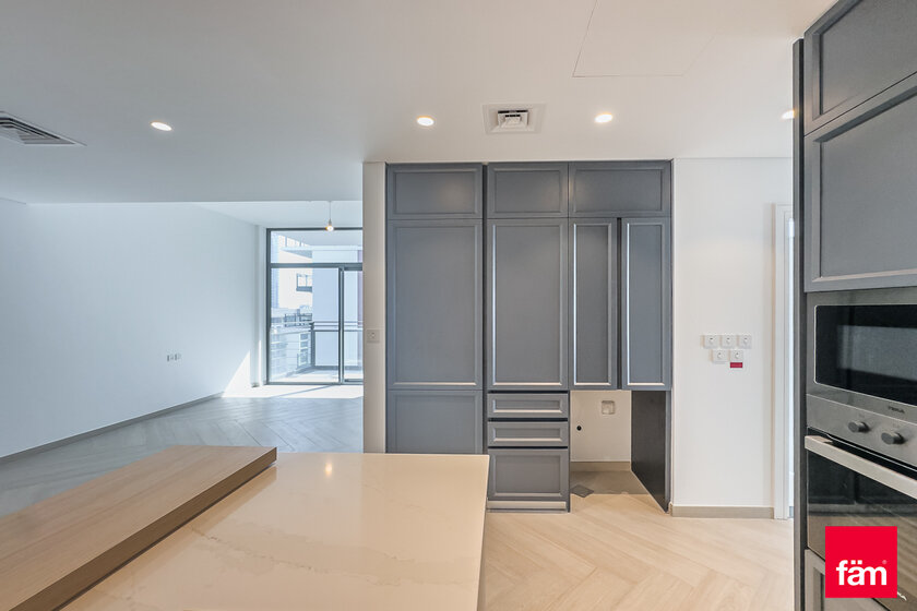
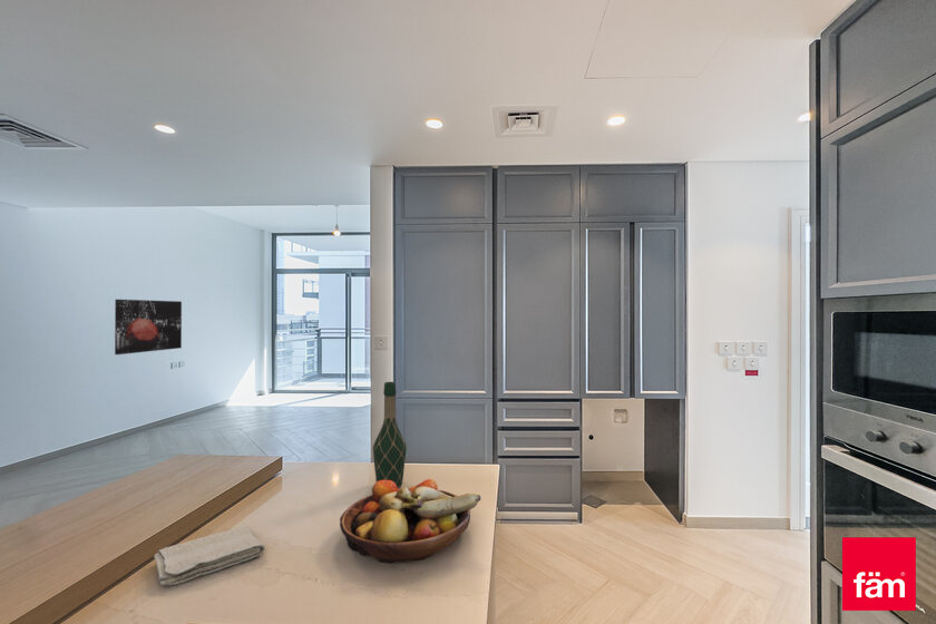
+ fruit bowl (408, 506)
+ wall art (150, 325)
+ washcloth (209, 552)
+ wine bottle (389, 433)
